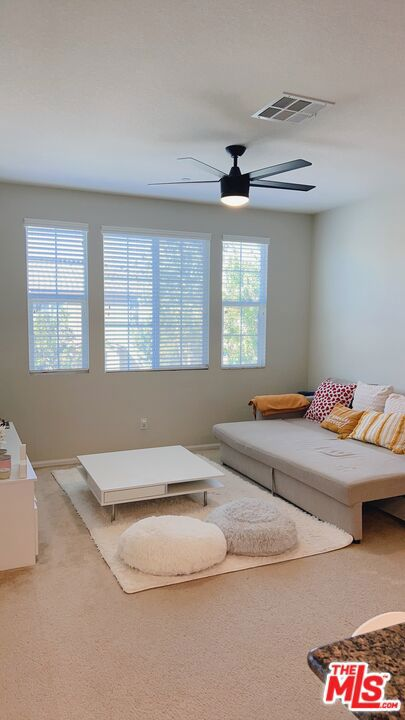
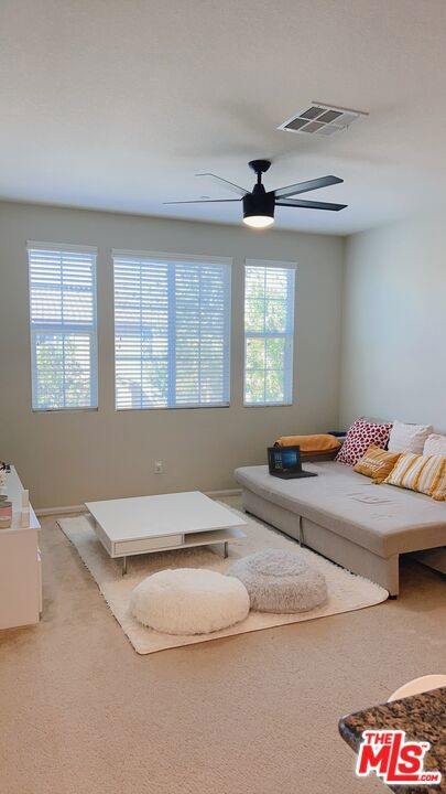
+ laptop (292, 461)
